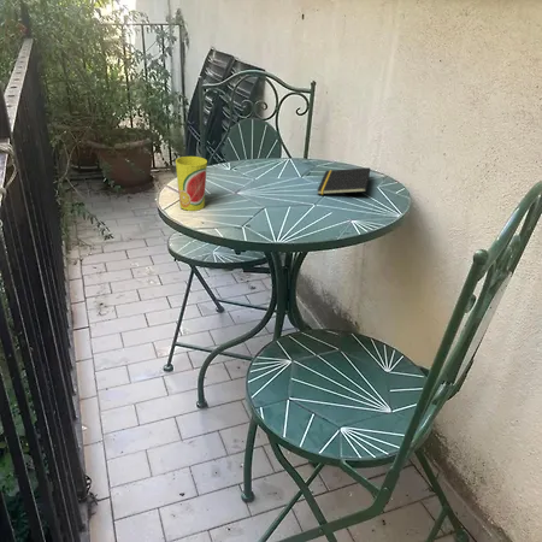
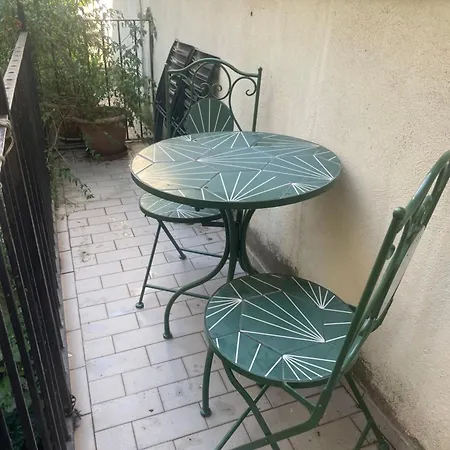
- cup (192, 183)
- notepad (344, 179)
